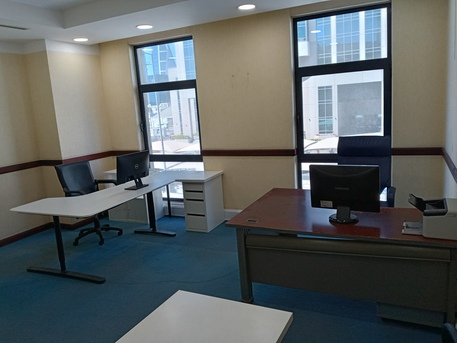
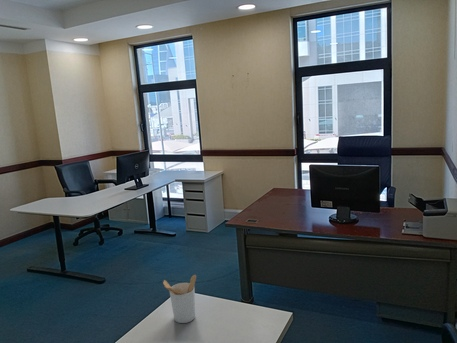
+ utensil holder (180, 299)
